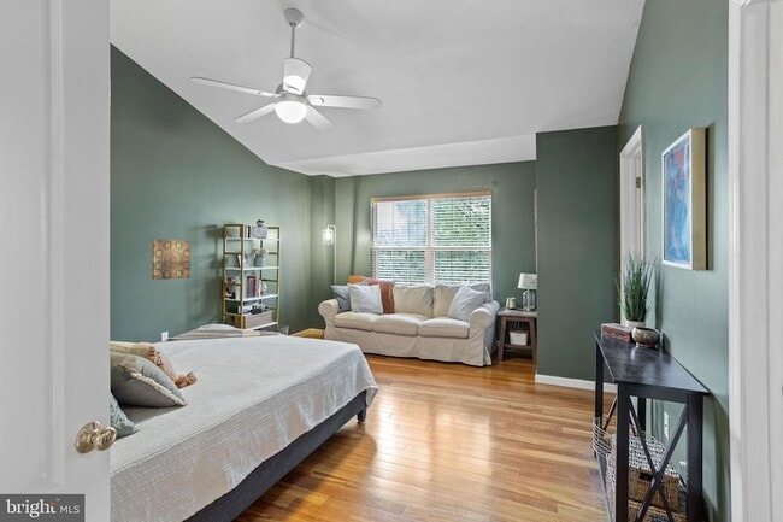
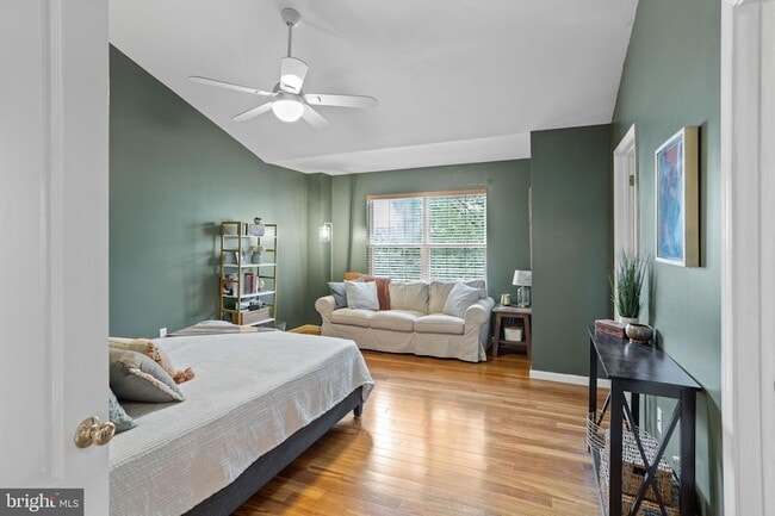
- wall art (171, 259)
